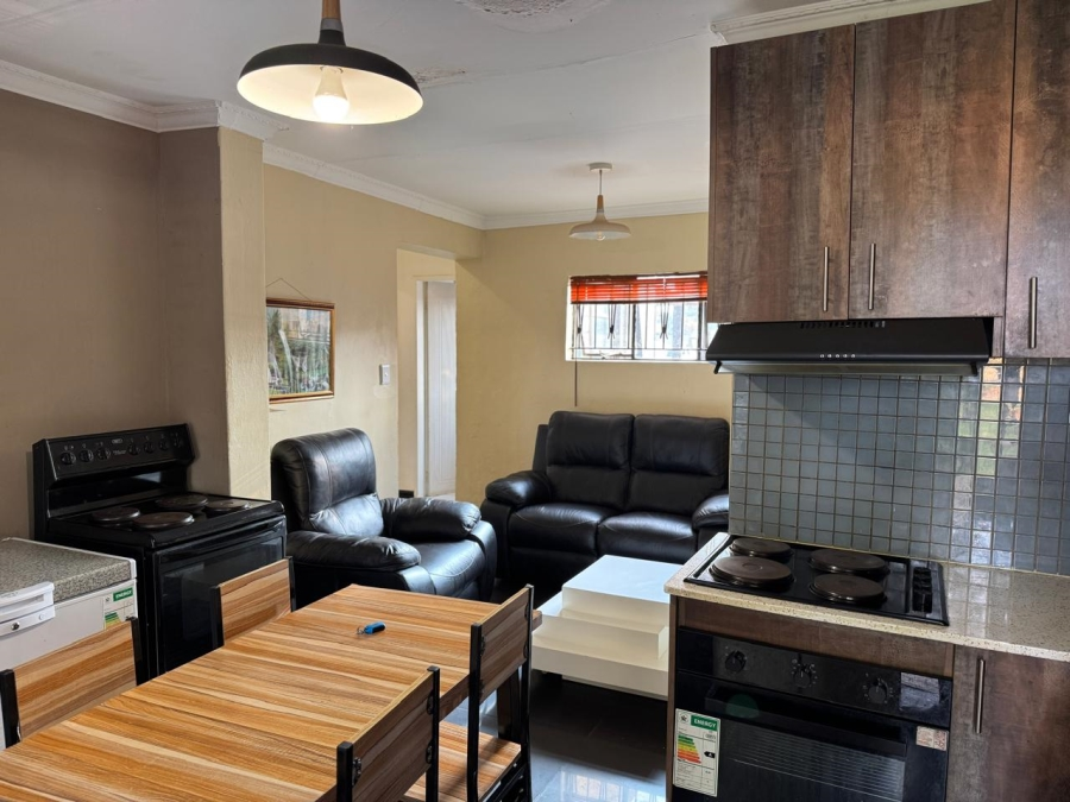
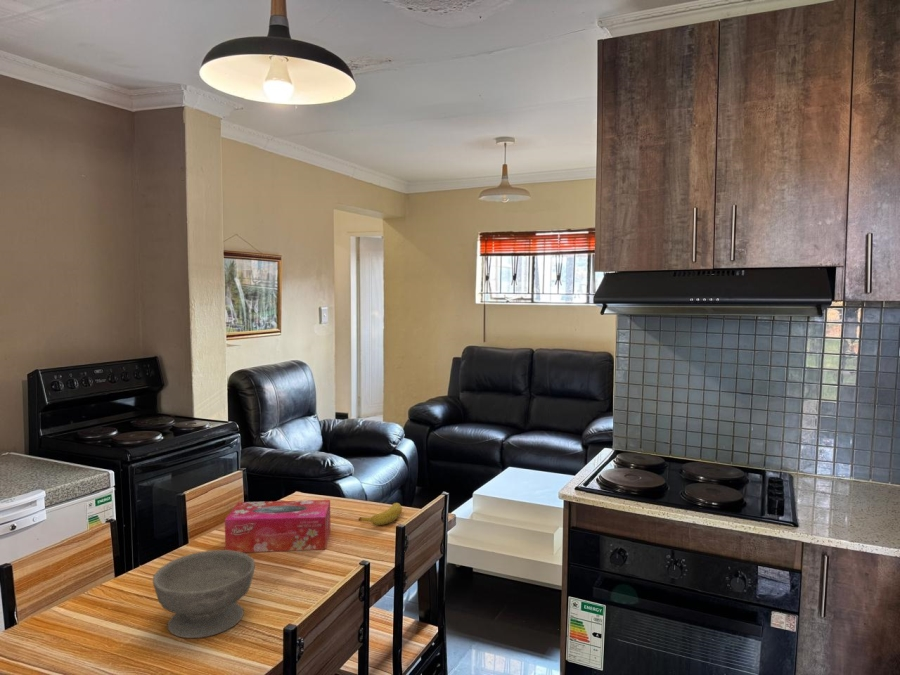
+ tissue box (280, 525)
+ banana (384, 512)
+ bowl (205, 594)
